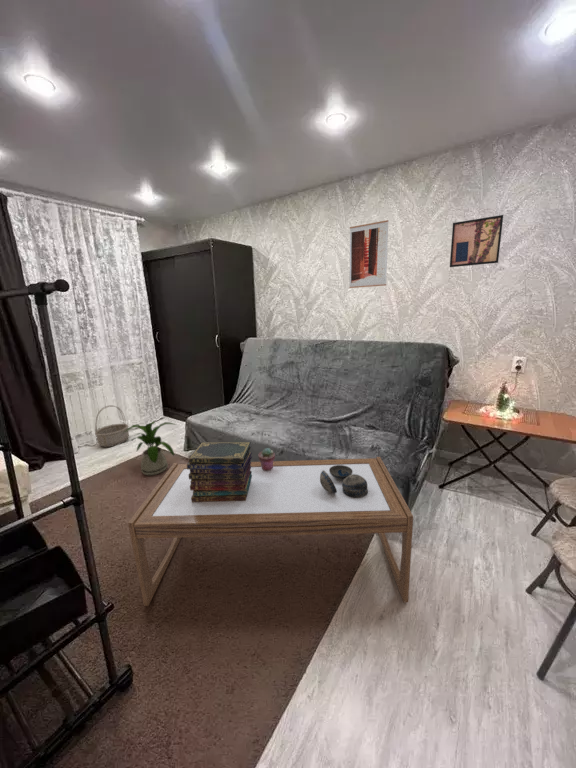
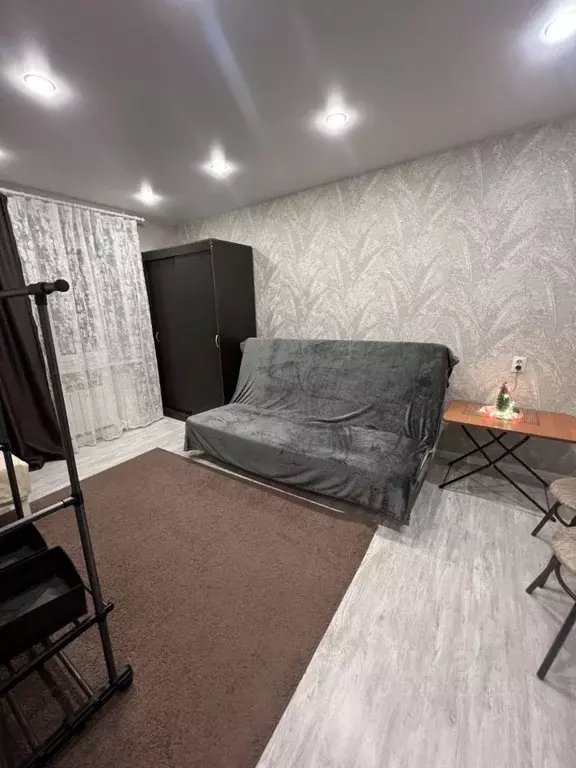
- potted succulent (266, 456)
- coffee table (275, 523)
- basket (111, 425)
- wall art (367, 256)
- wall art (475, 242)
- decorative bowl (344, 474)
- house plant (153, 442)
- book stack (222, 467)
